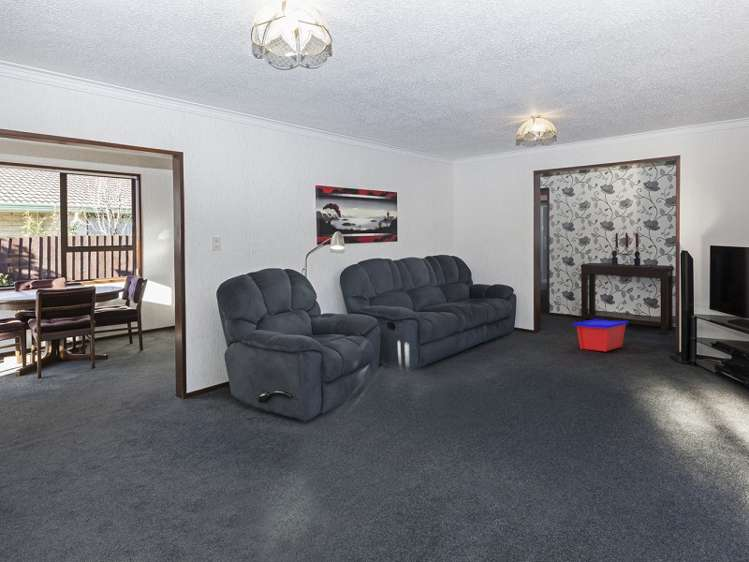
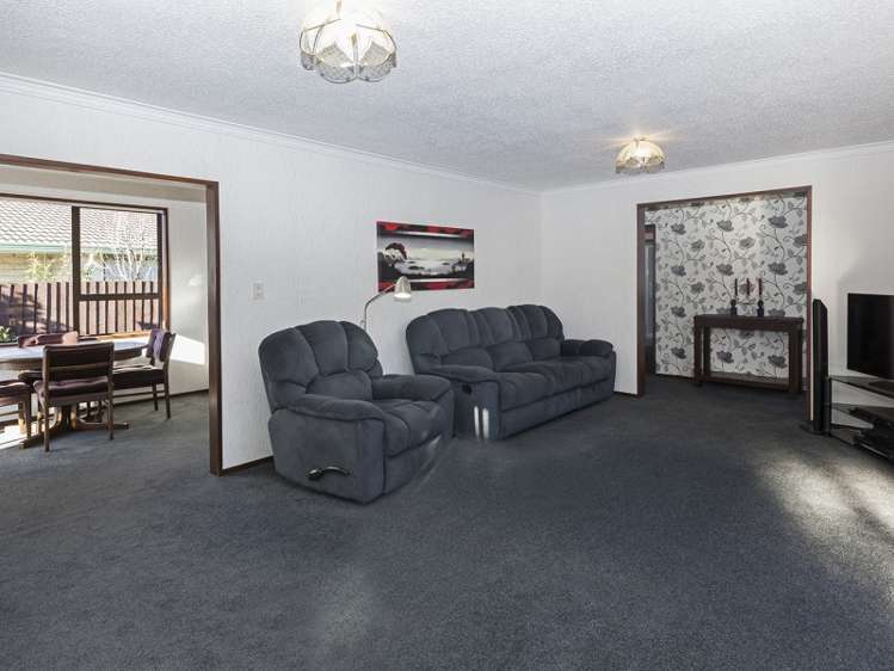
- storage bin (601, 334)
